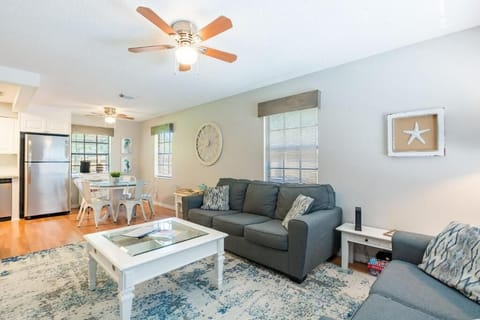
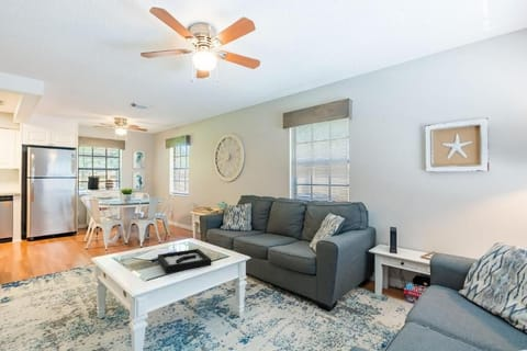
+ decorative tray (183, 259)
